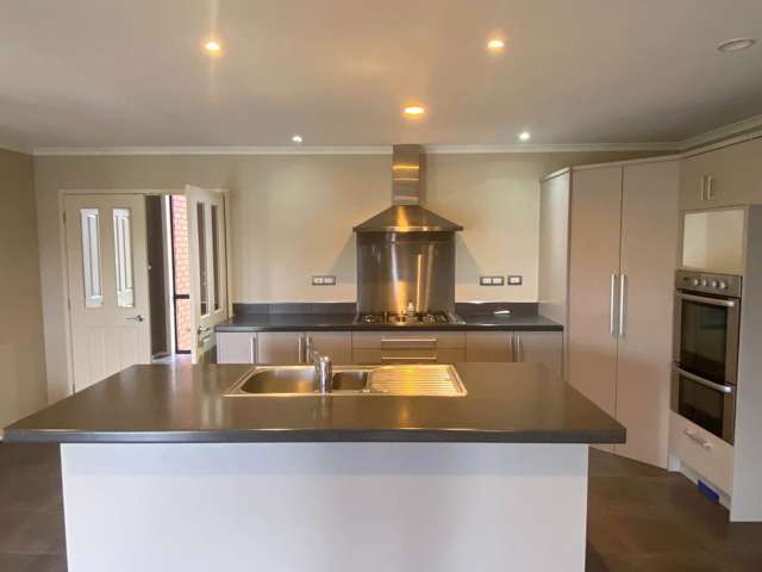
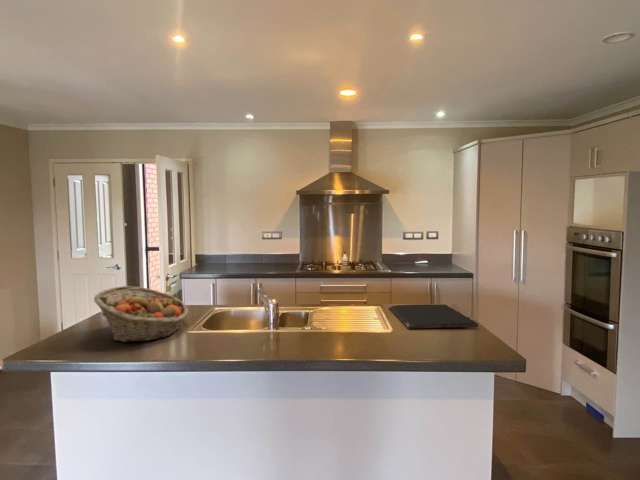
+ fruit basket (143, 310)
+ cutting board (429, 314)
